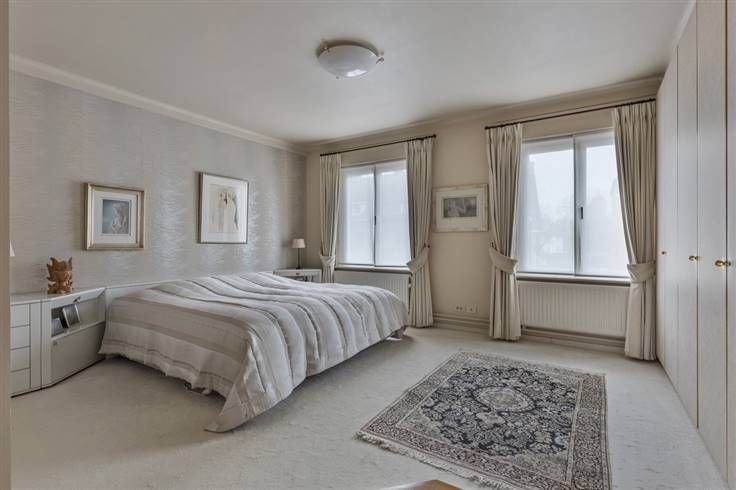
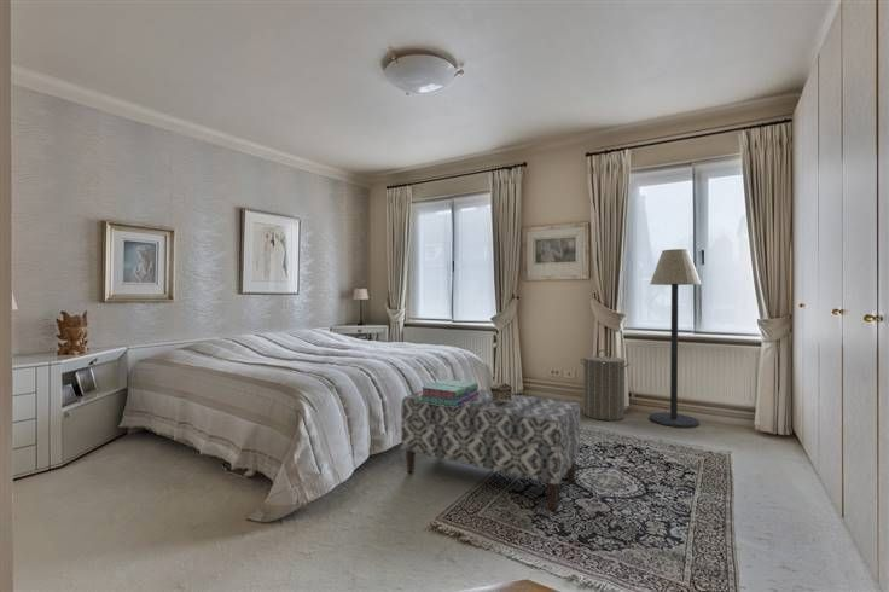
+ floor lamp (674, 335)
+ laundry hamper (603, 382)
+ decorative box (505, 391)
+ bench (488, 437)
+ stack of books (449, 391)
